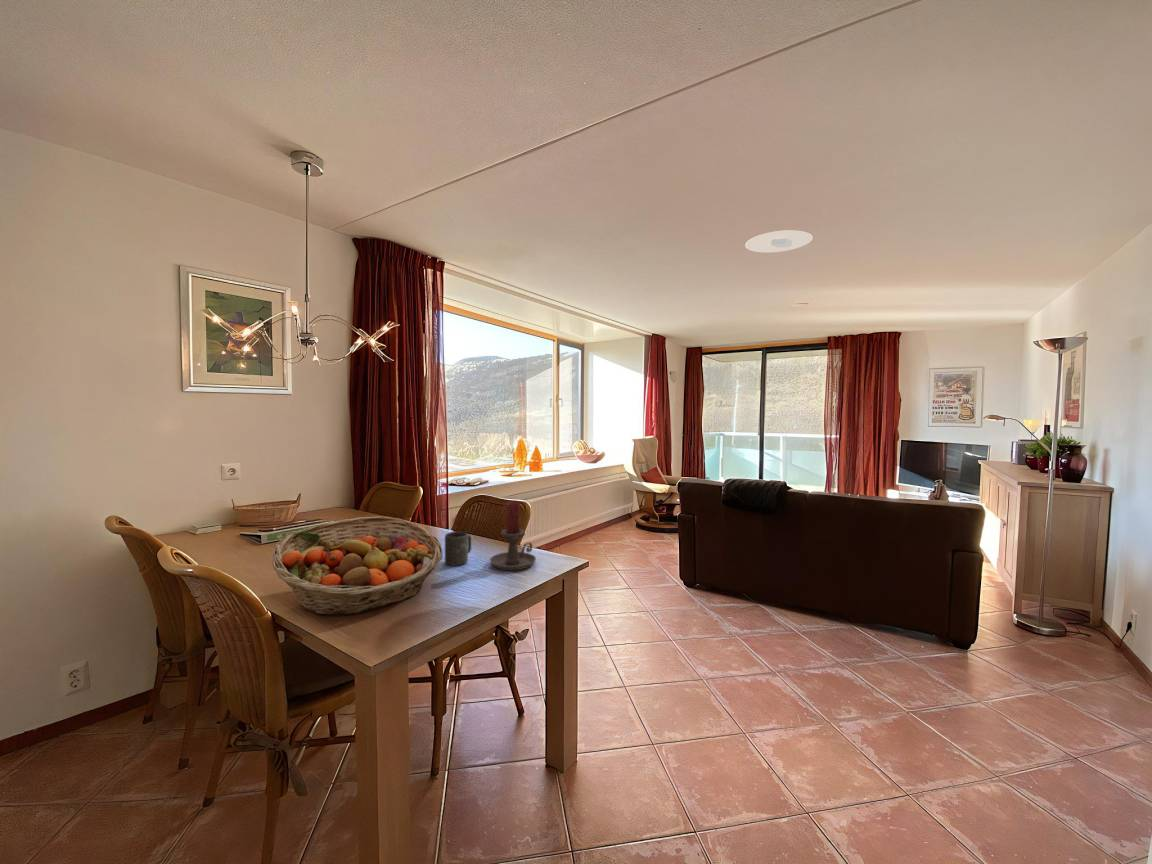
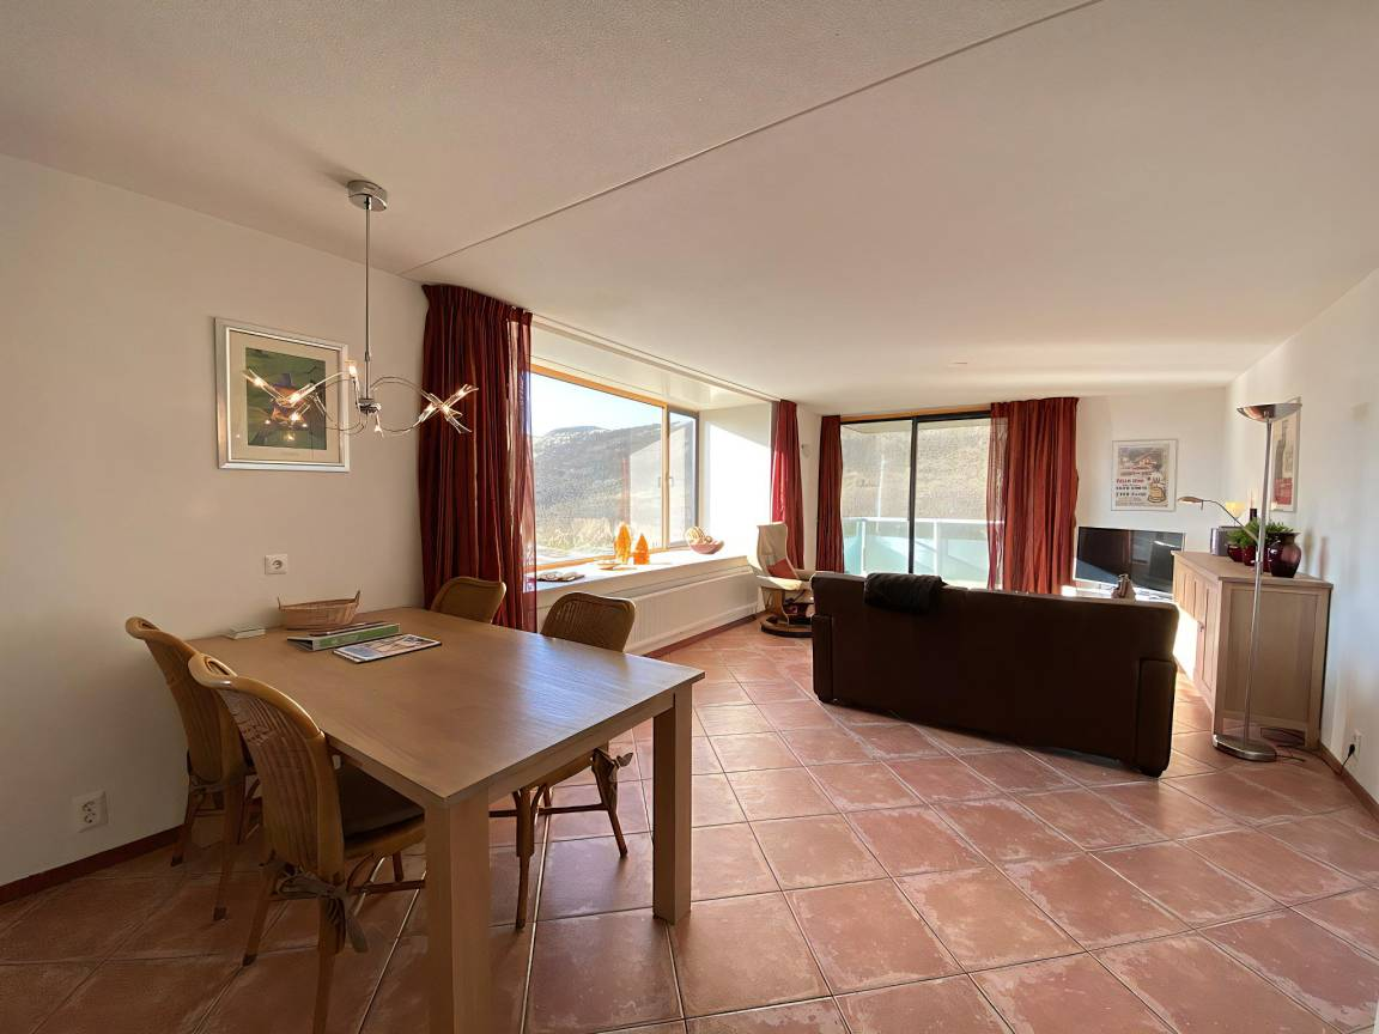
- mug (459, 547)
- fruit basket (363, 561)
- candle holder (516, 530)
- recessed light (778, 238)
